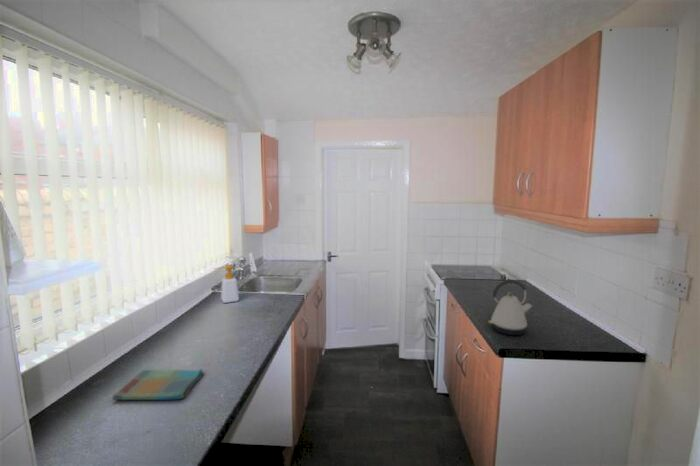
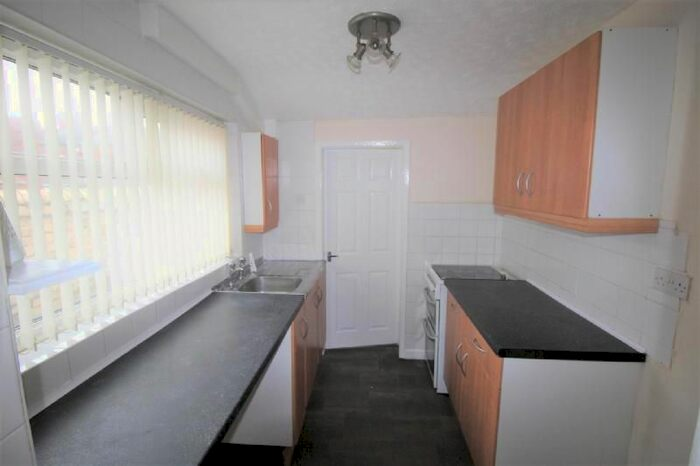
- kettle (511, 305)
- dish towel (161, 383)
- soap bottle (225, 283)
